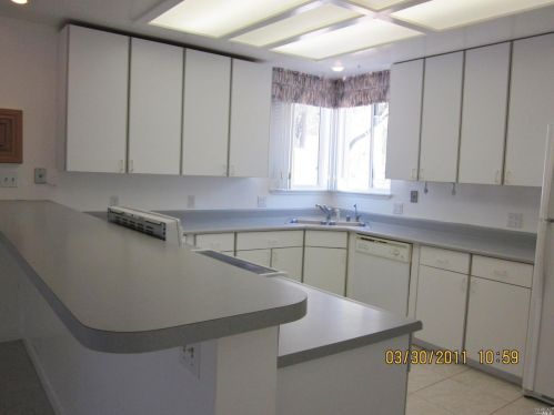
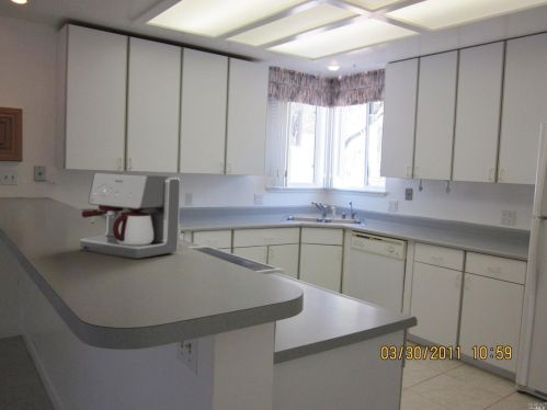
+ coffee maker (130, 212)
